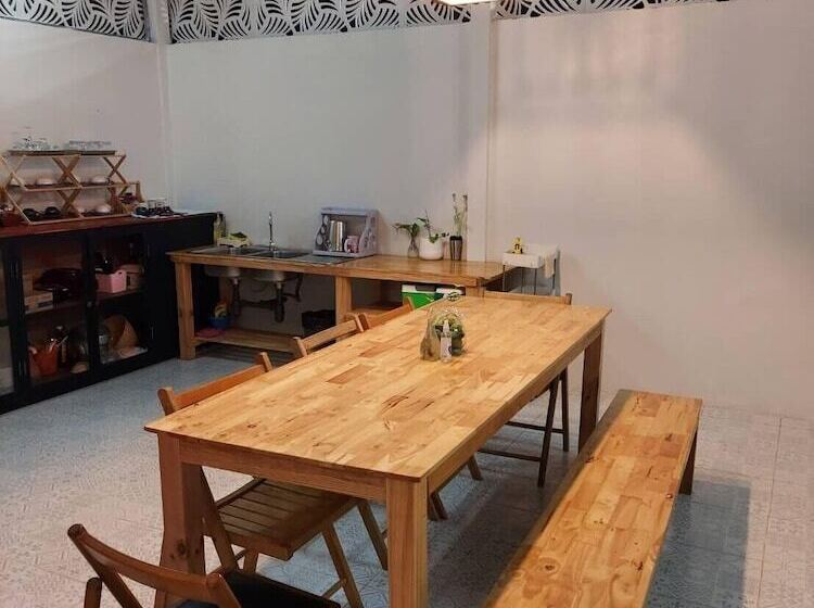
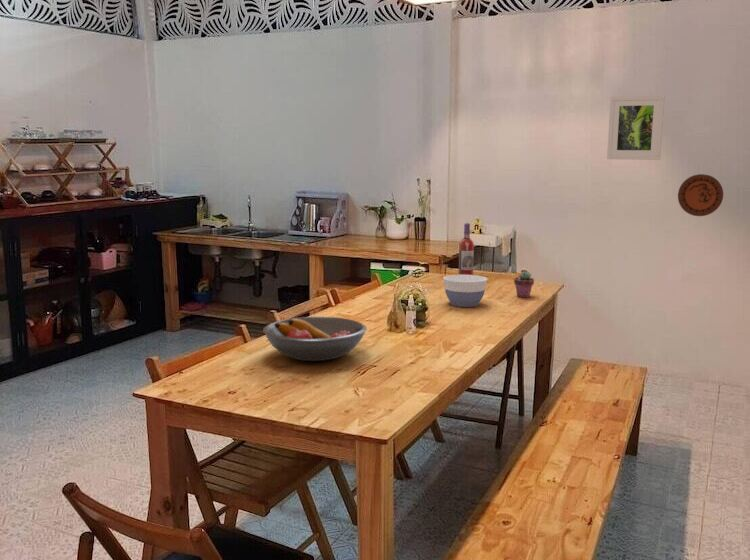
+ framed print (635, 128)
+ fruit bowl (315, 337)
+ wine bottle (466, 252)
+ decorative plate (700, 195)
+ potted succulent (524, 284)
+ bowl (464, 291)
